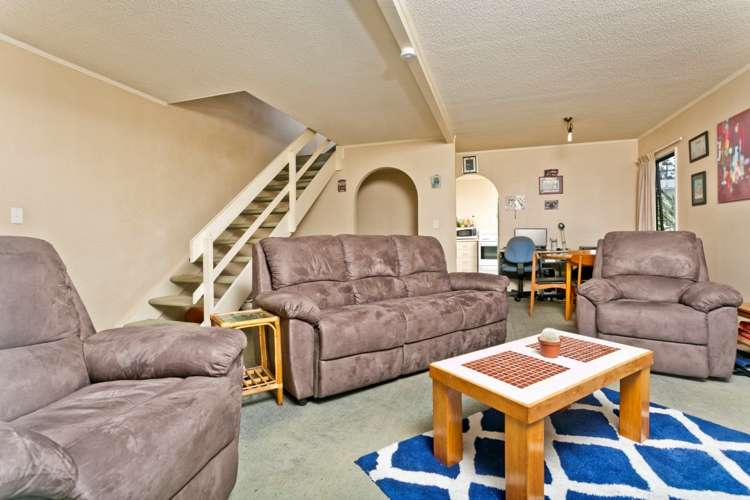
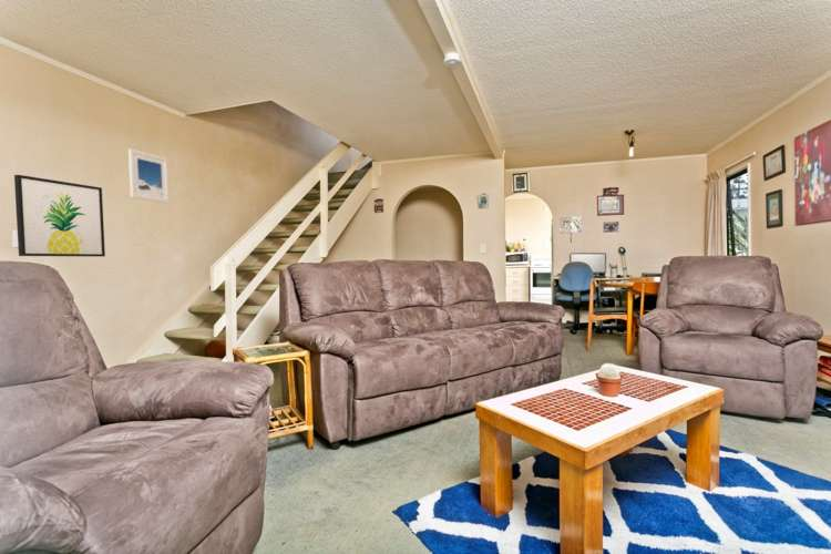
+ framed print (150, 176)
+ wall art (63, 218)
